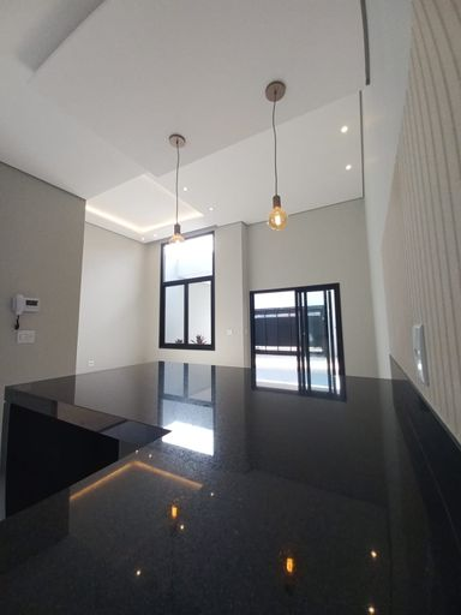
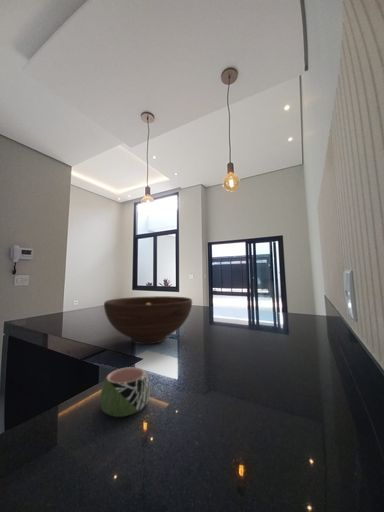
+ mug (125, 386)
+ fruit bowl (149, 319)
